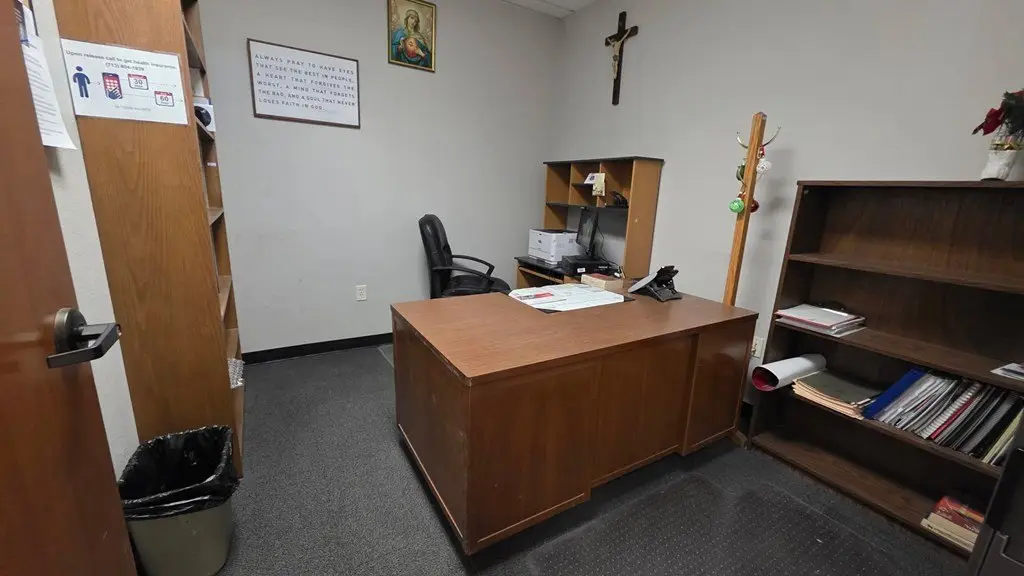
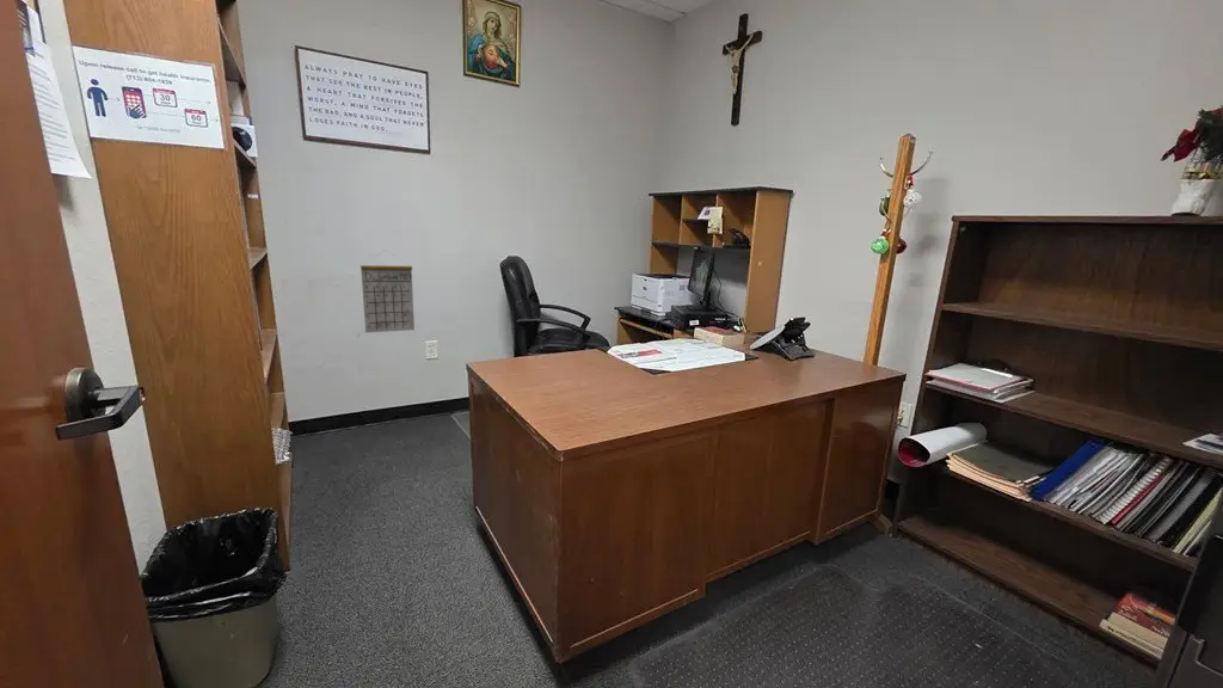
+ calendar (388, 290)
